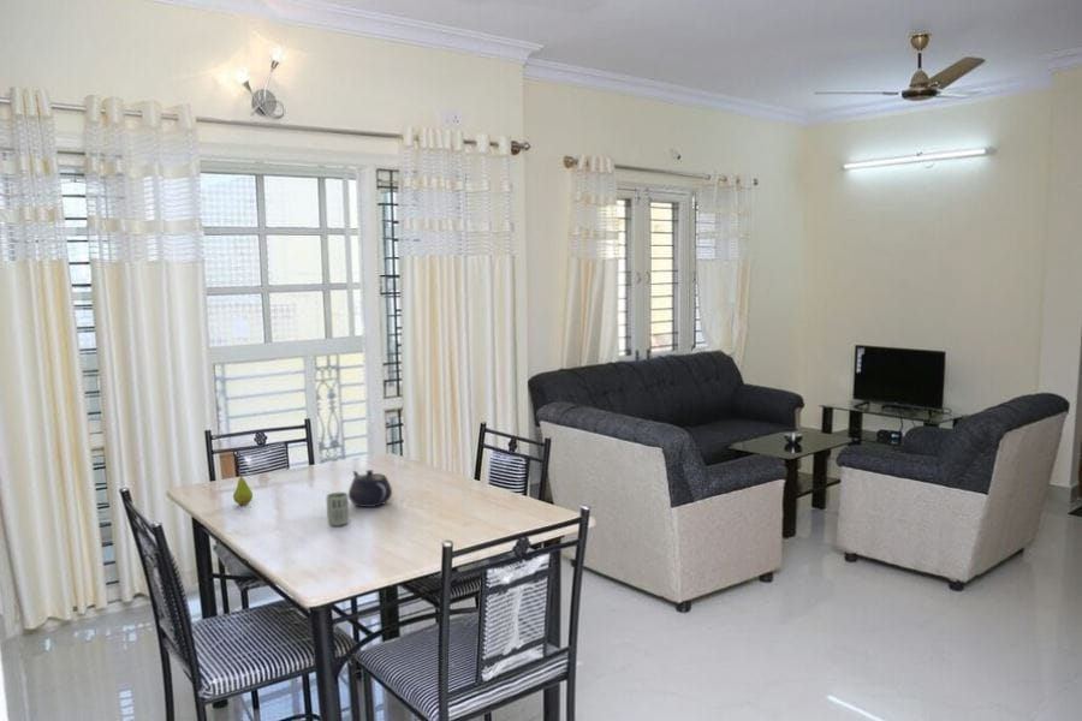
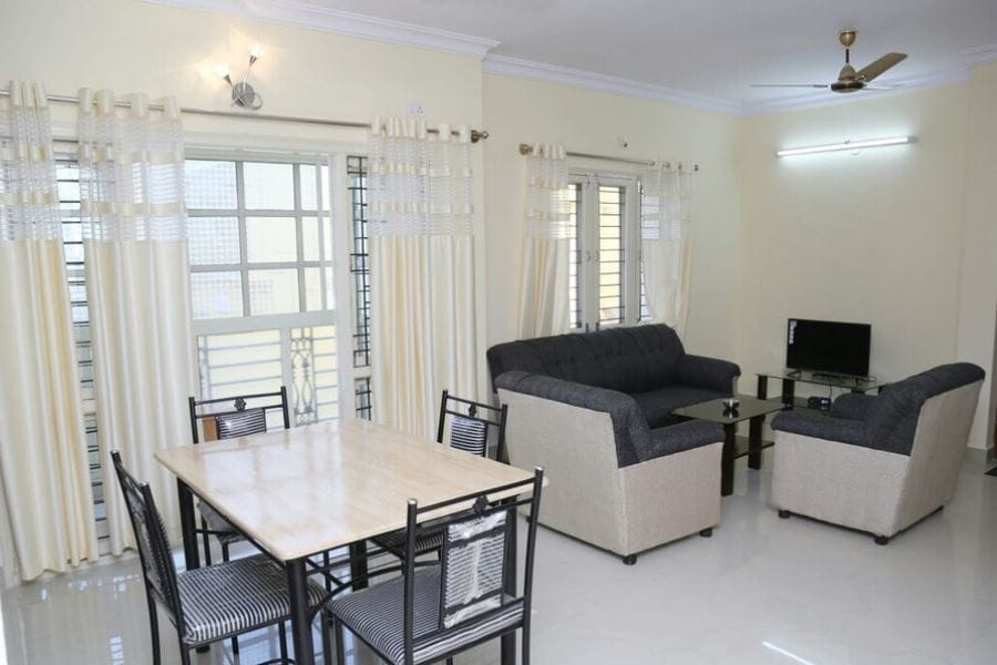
- cup (337, 508)
- fruit (242, 488)
- teapot (368, 485)
